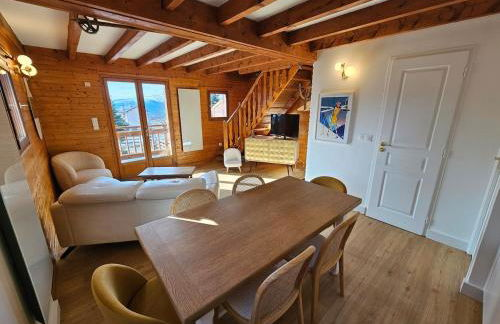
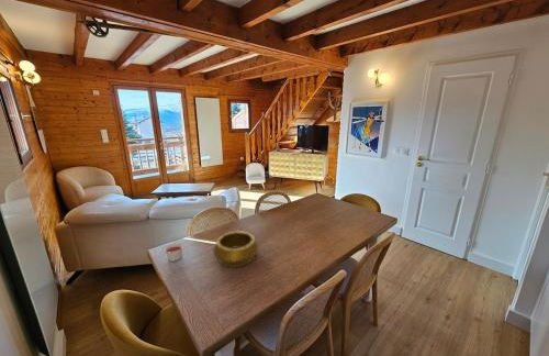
+ decorative bowl (235, 247)
+ candle (173, 253)
